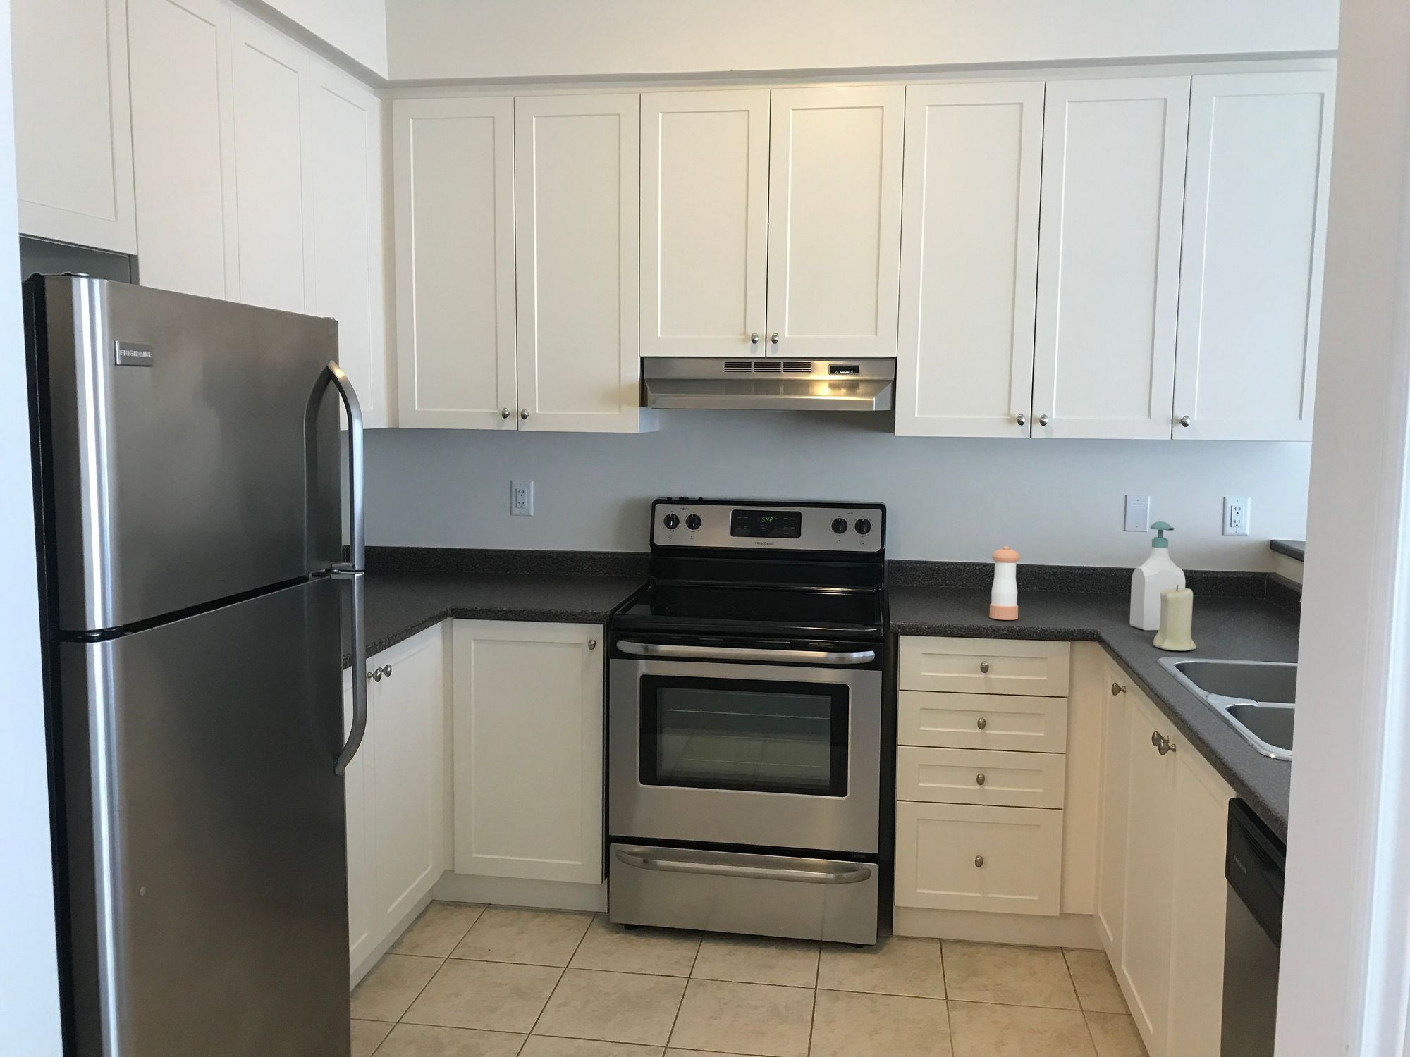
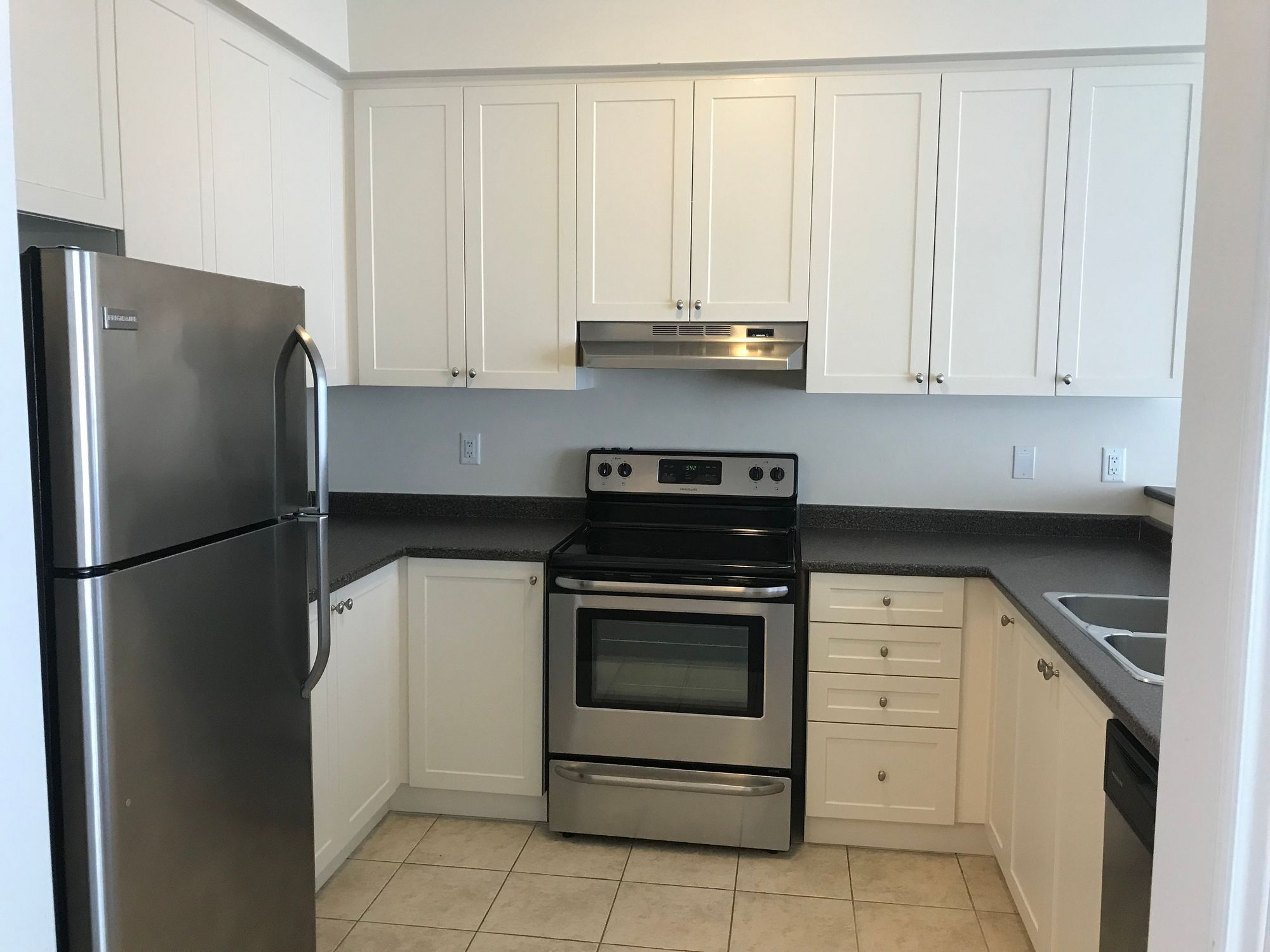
- pepper shaker (1005, 582)
- soap bottle (1160, 575)
- candle (1176, 616)
